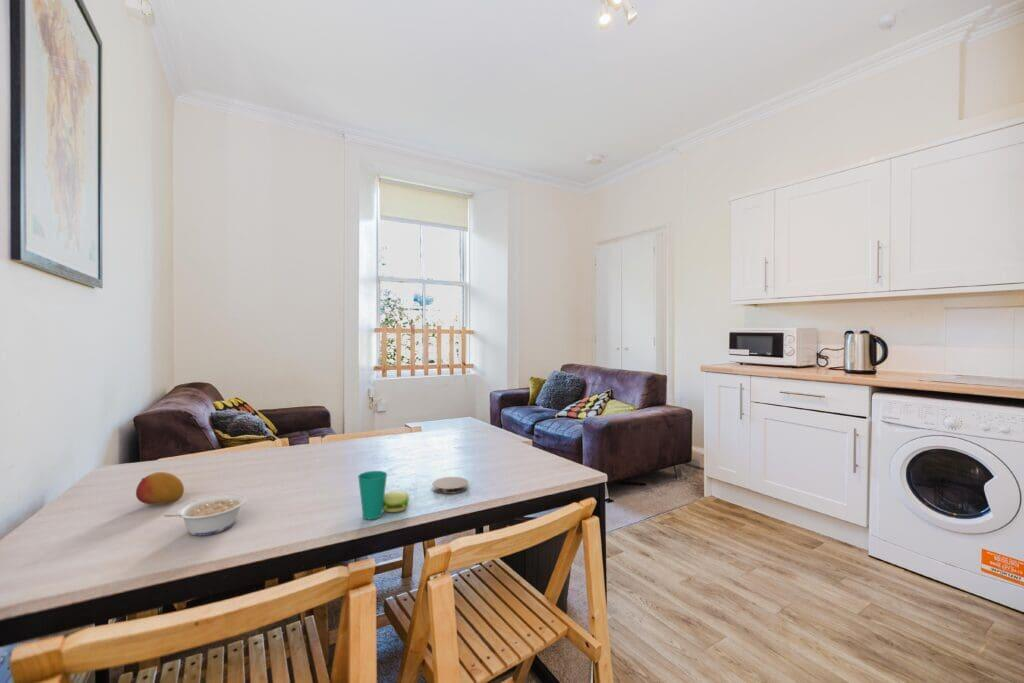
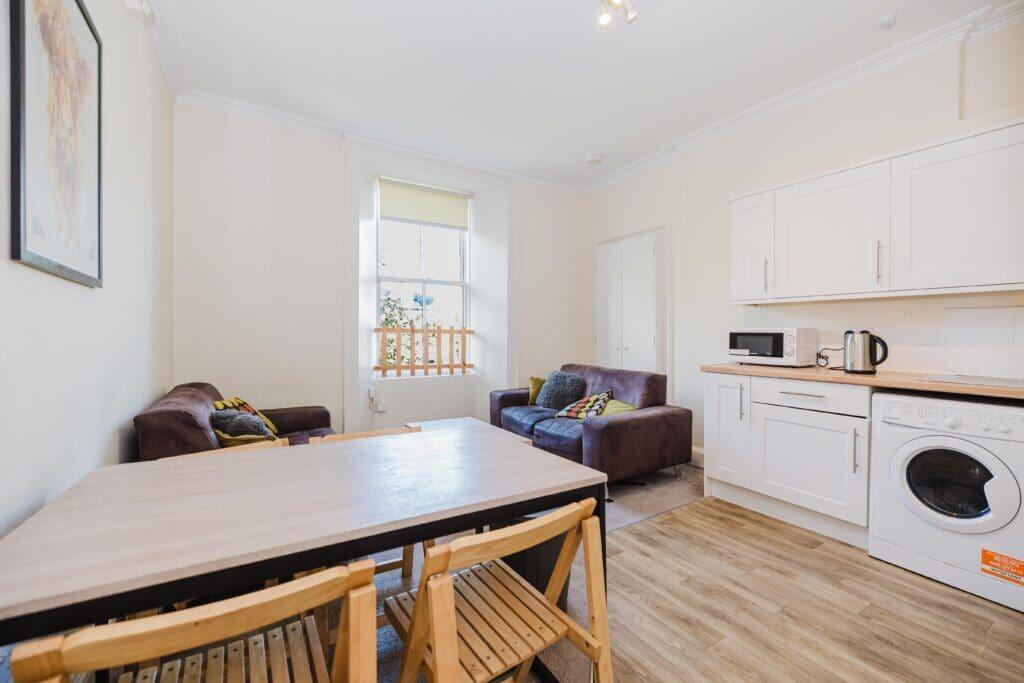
- cup (384, 492)
- legume (211, 514)
- coaster (450, 484)
- fruit (160, 488)
